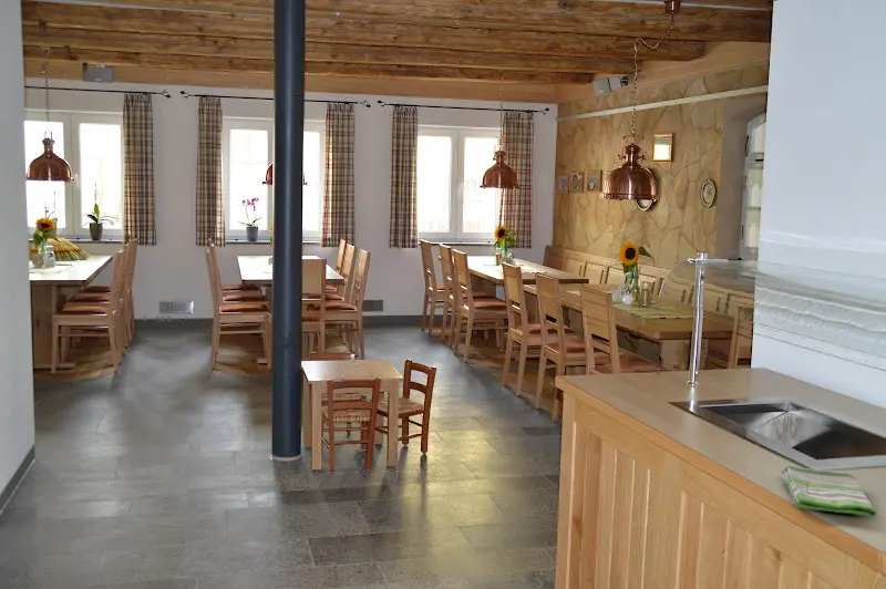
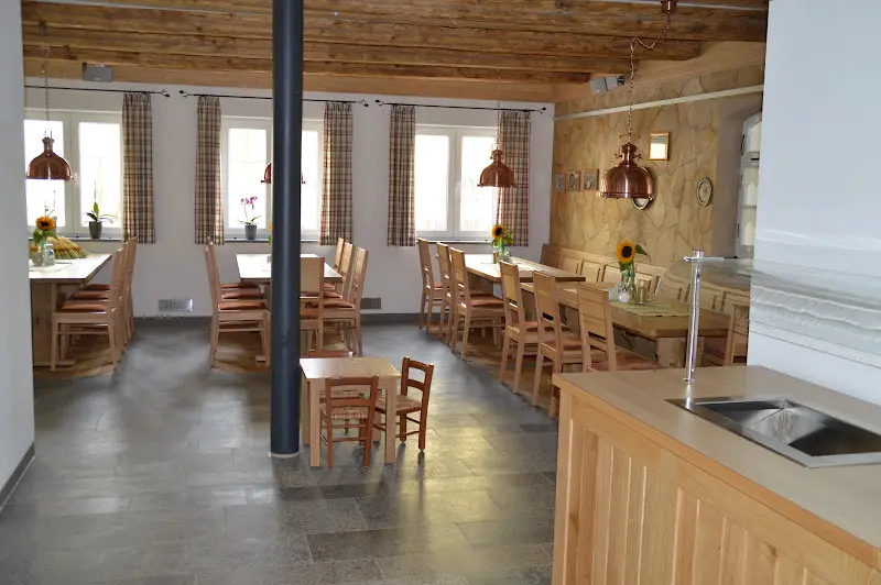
- dish towel (827, 489)
